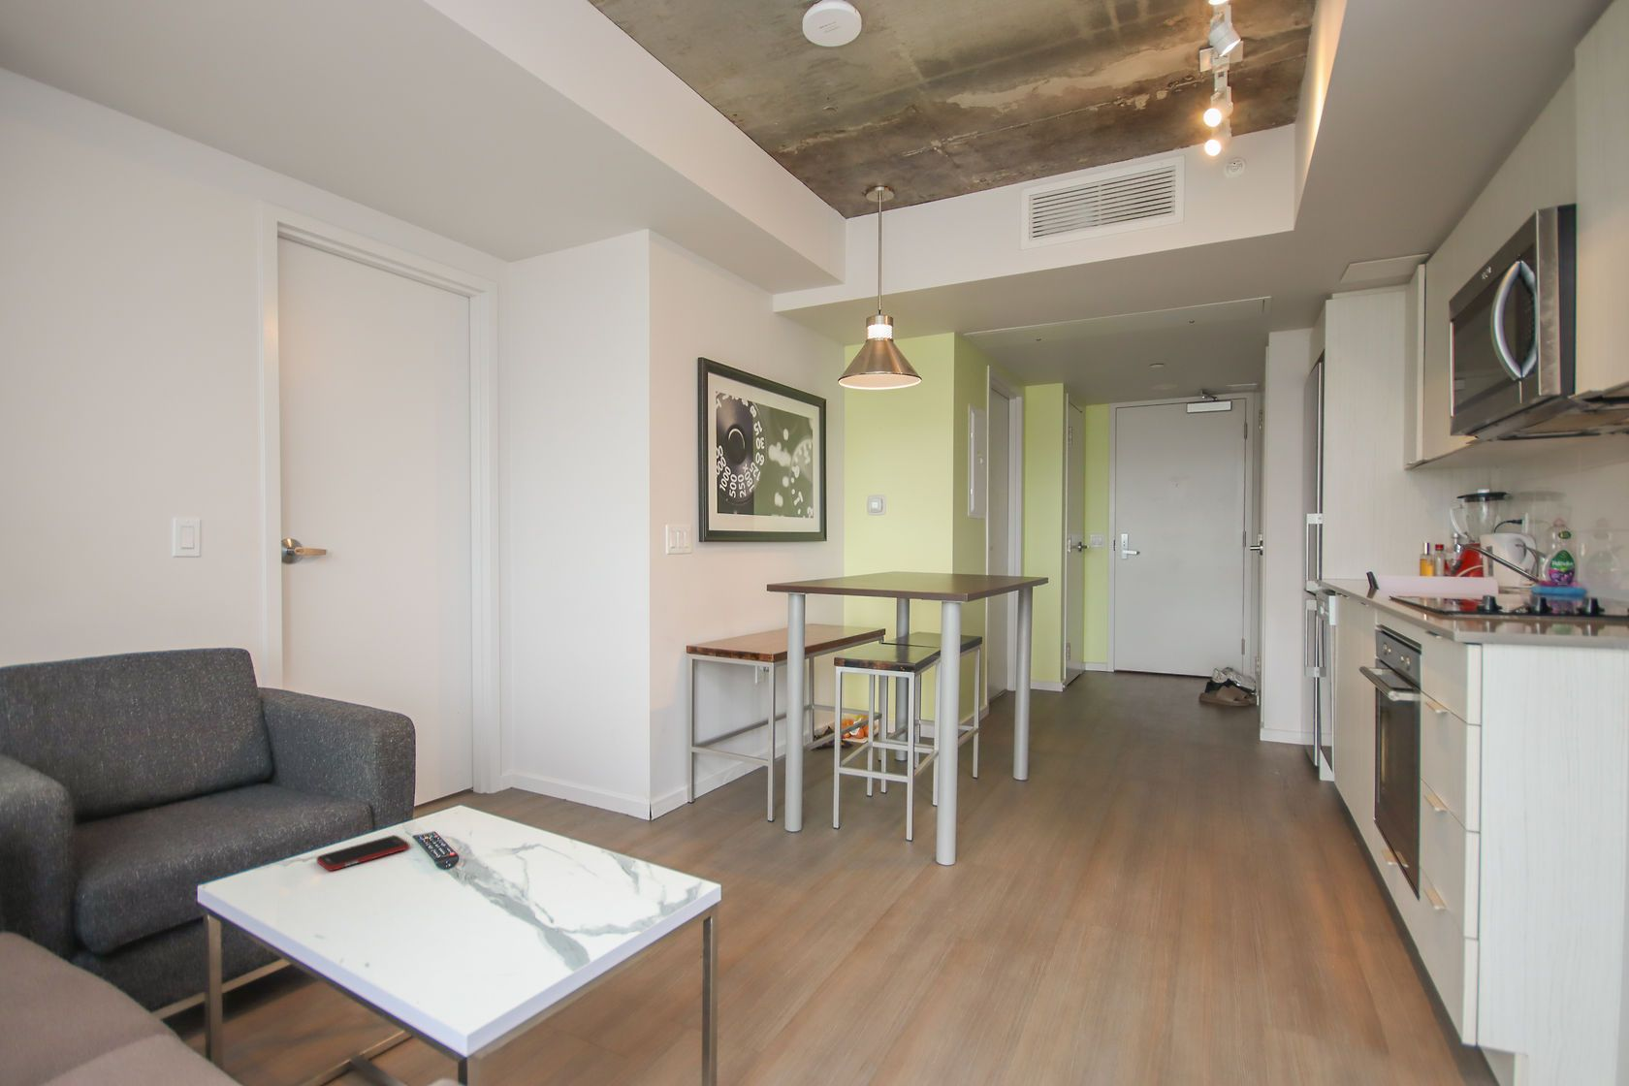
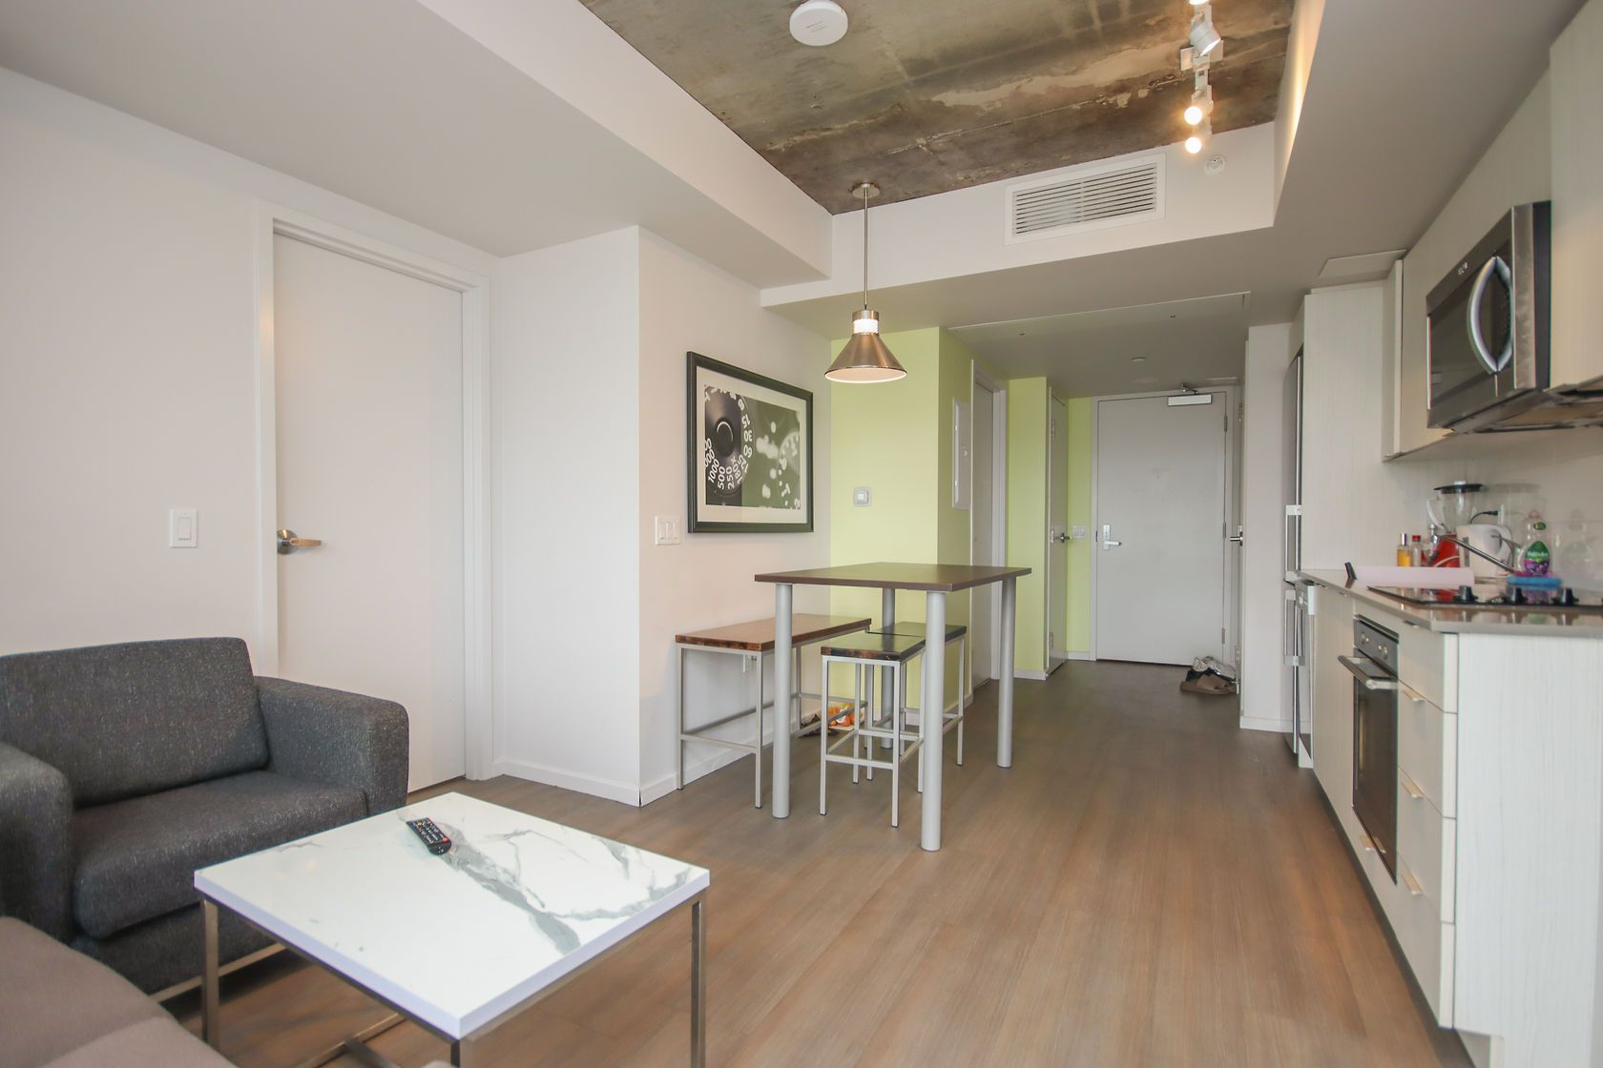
- cell phone (364, 852)
